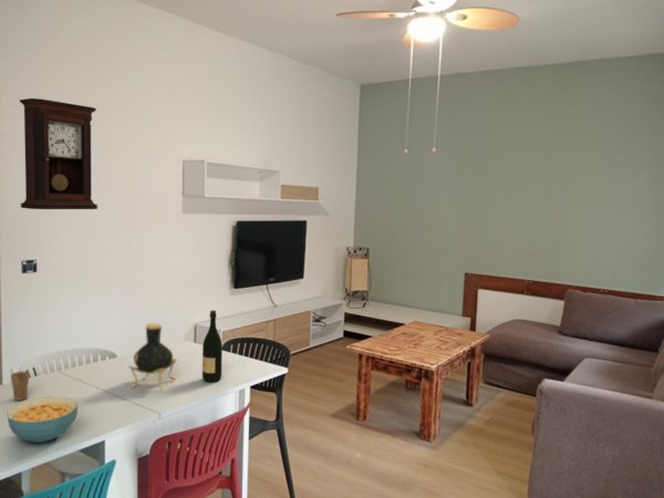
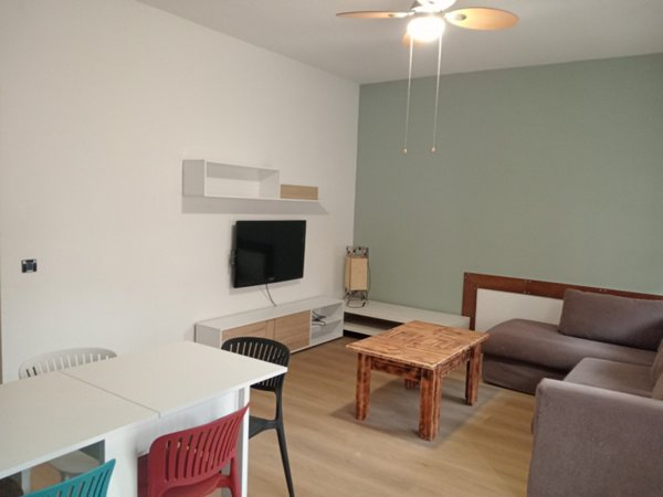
- cereal bowl (43, 423)
- wine bottle (212, 344)
- pendulum clock (62, 156)
- vase (153, 354)
- cup (20, 383)
